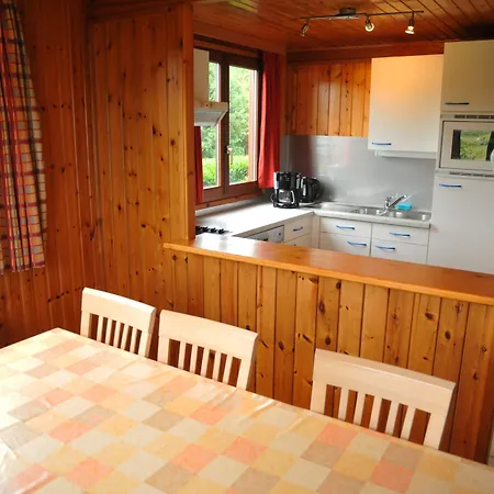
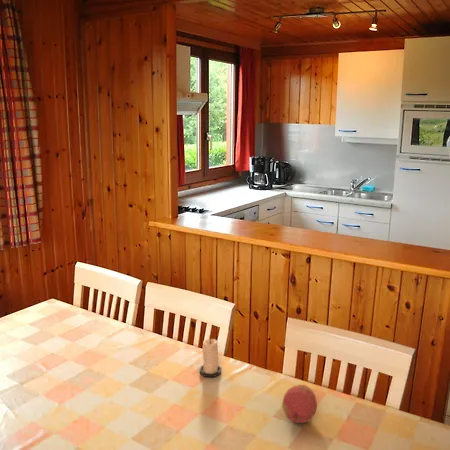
+ candle (210, 355)
+ fruit (300, 403)
